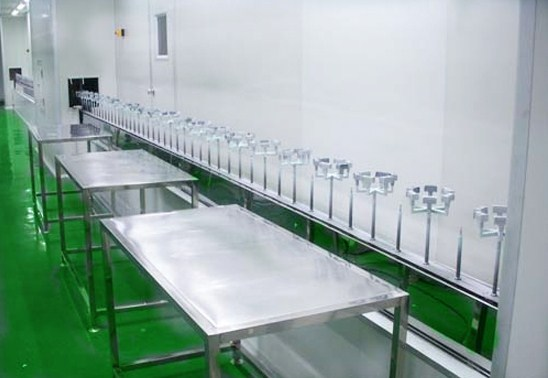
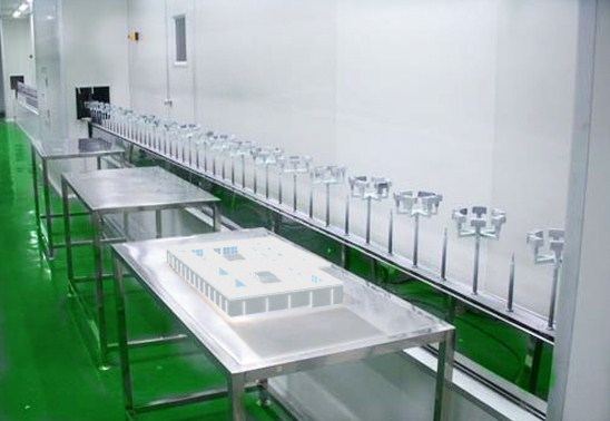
+ architectural model (255, 270)
